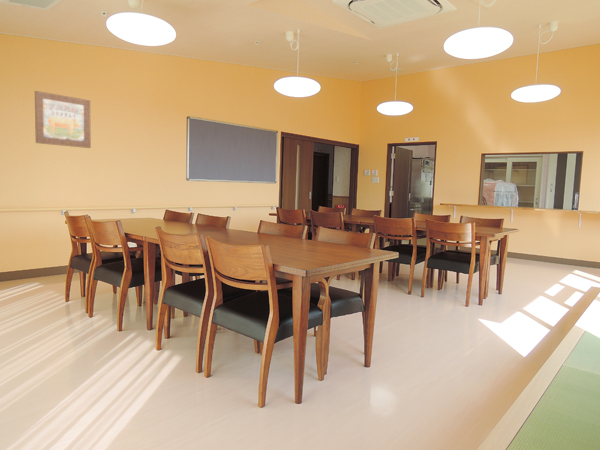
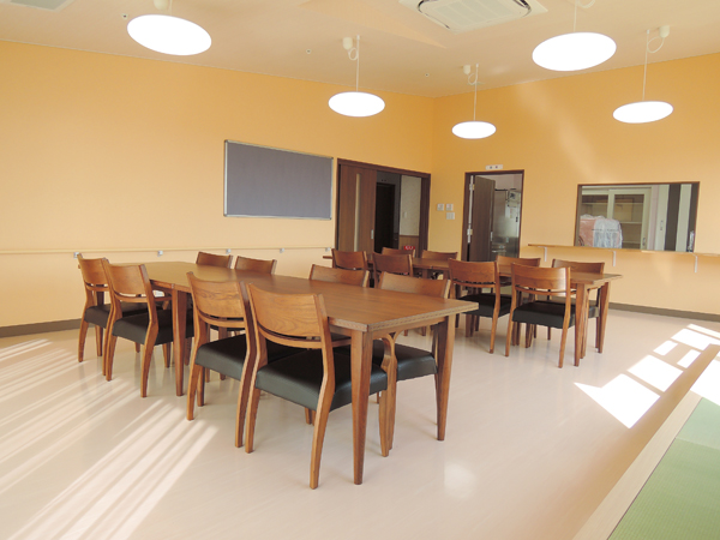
- wall art (63, 120)
